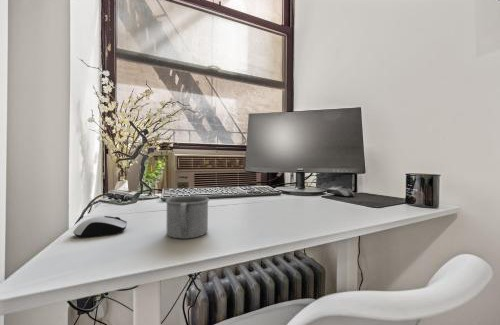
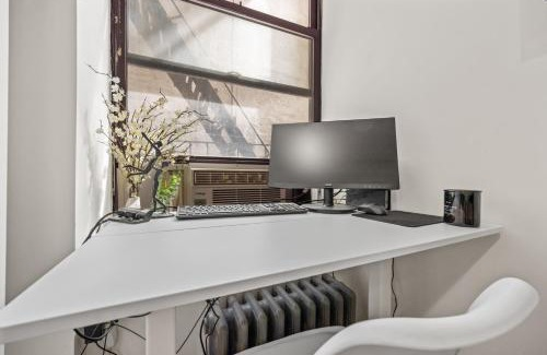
- computer mouse (101, 224)
- mug (187, 215)
